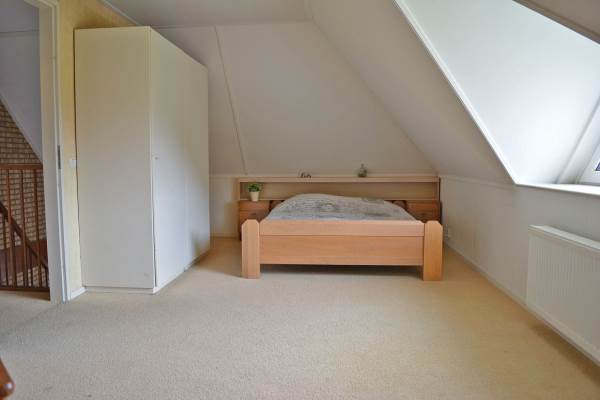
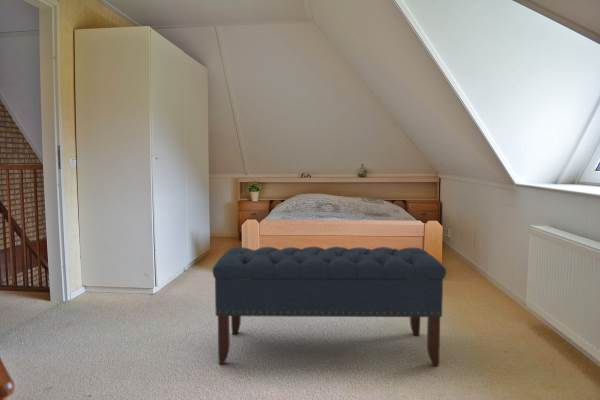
+ bench (326, 299)
